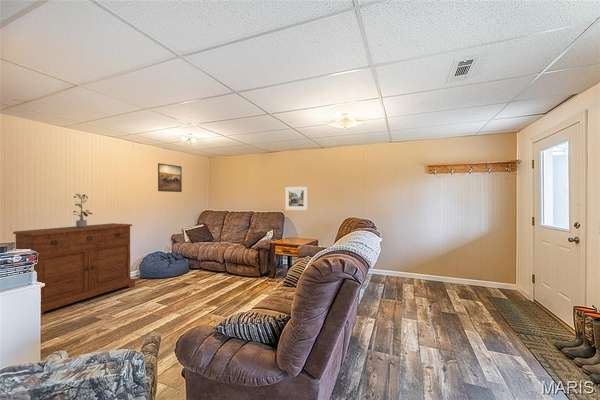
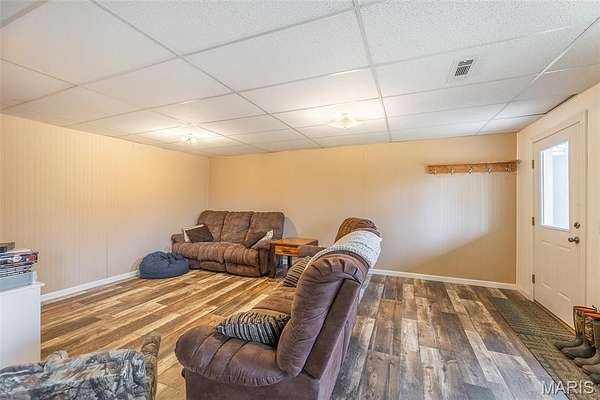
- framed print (170, 178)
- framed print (296, 198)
- potted plant (81, 209)
- sideboard (80, 262)
